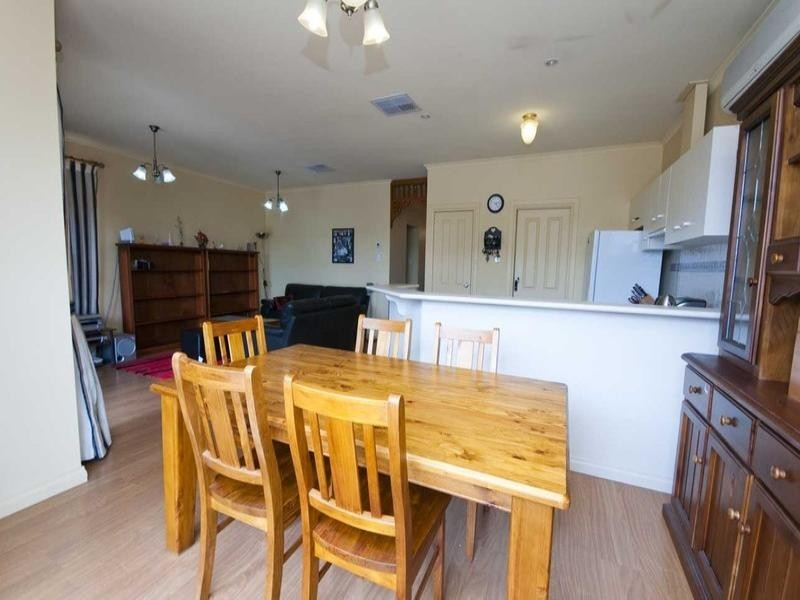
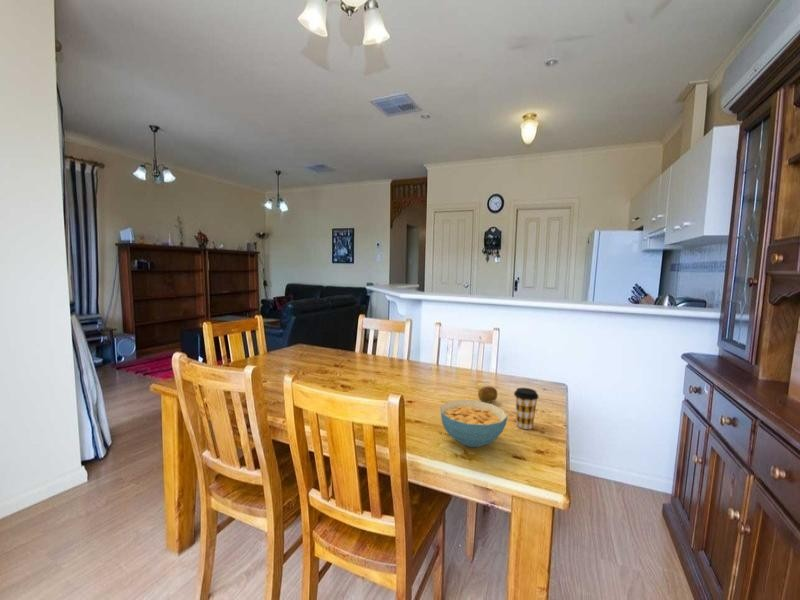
+ coffee cup (525, 408)
+ cereal bowl (472, 427)
+ fruit (487, 394)
